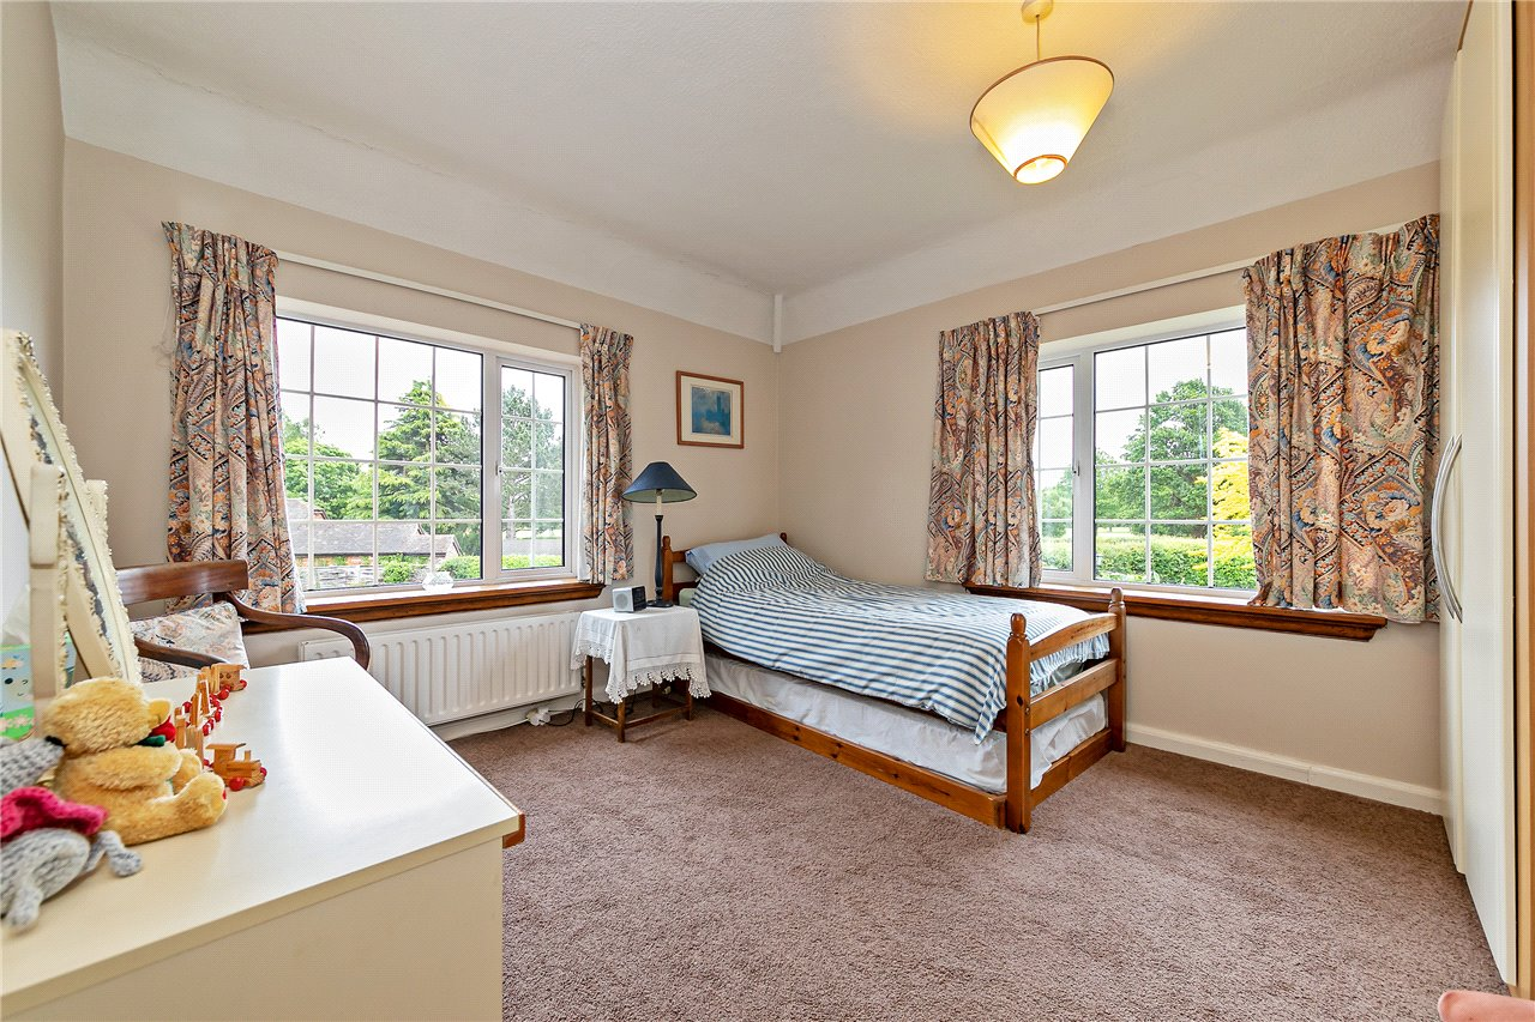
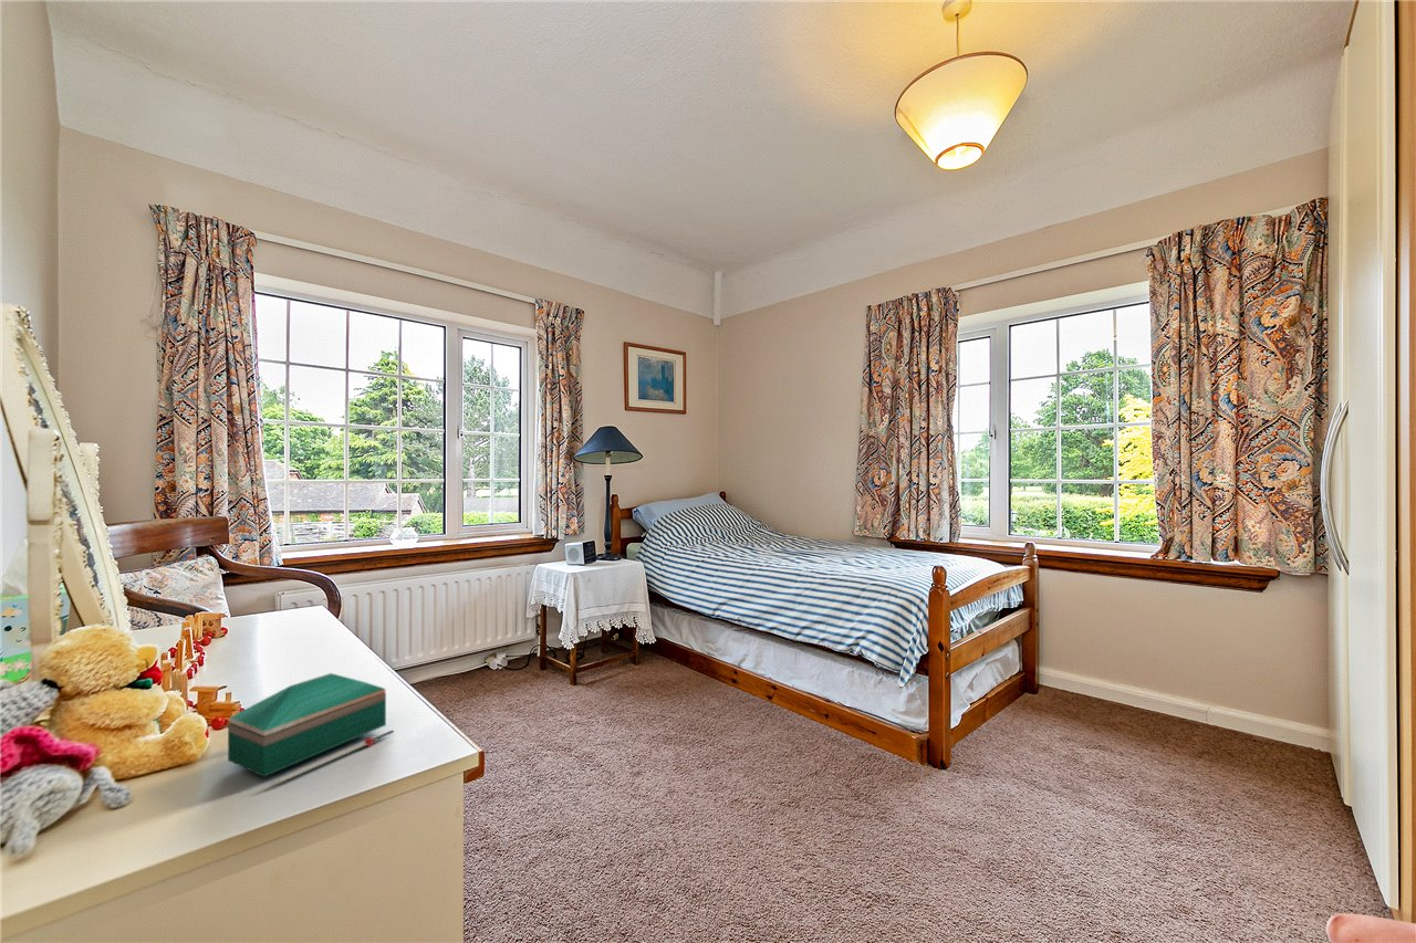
+ wooden box (308, 712)
